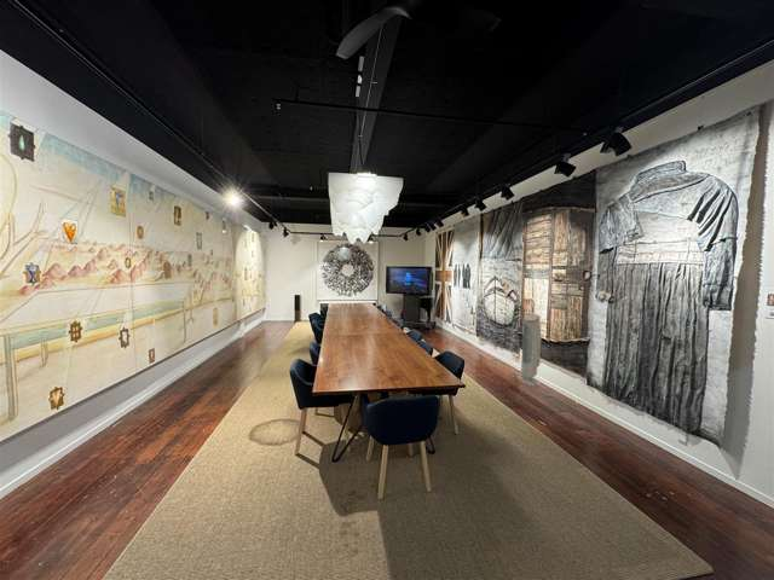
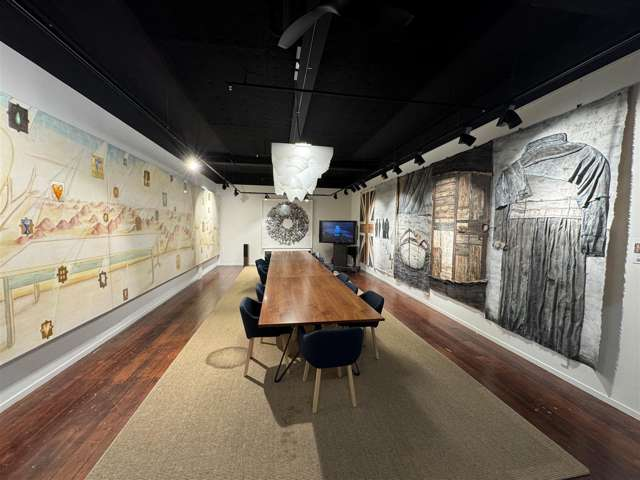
- air purifier (530, 347)
